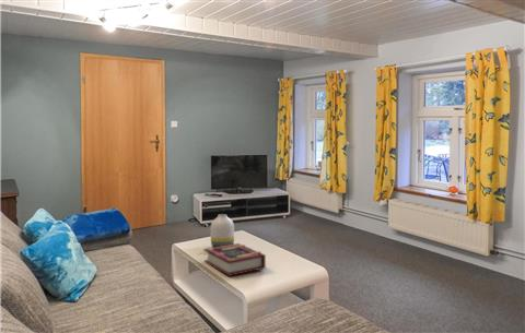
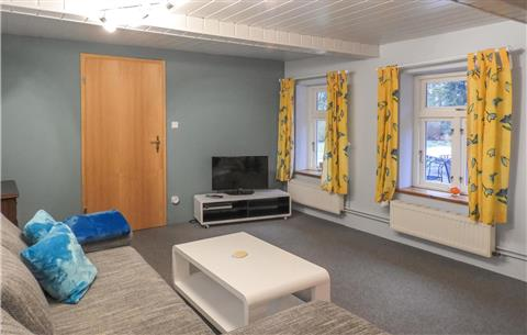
- book (234, 258)
- vase (222, 231)
